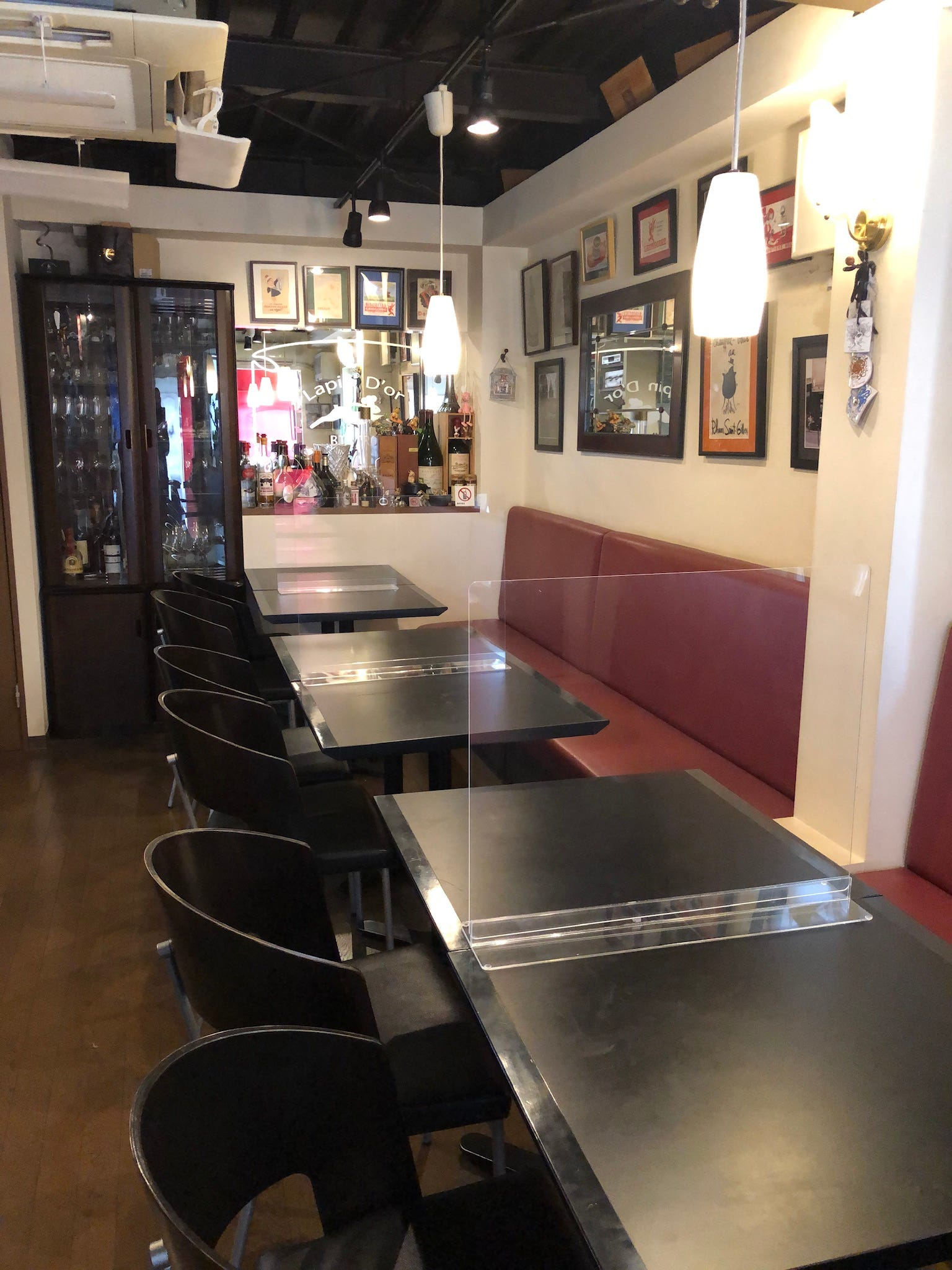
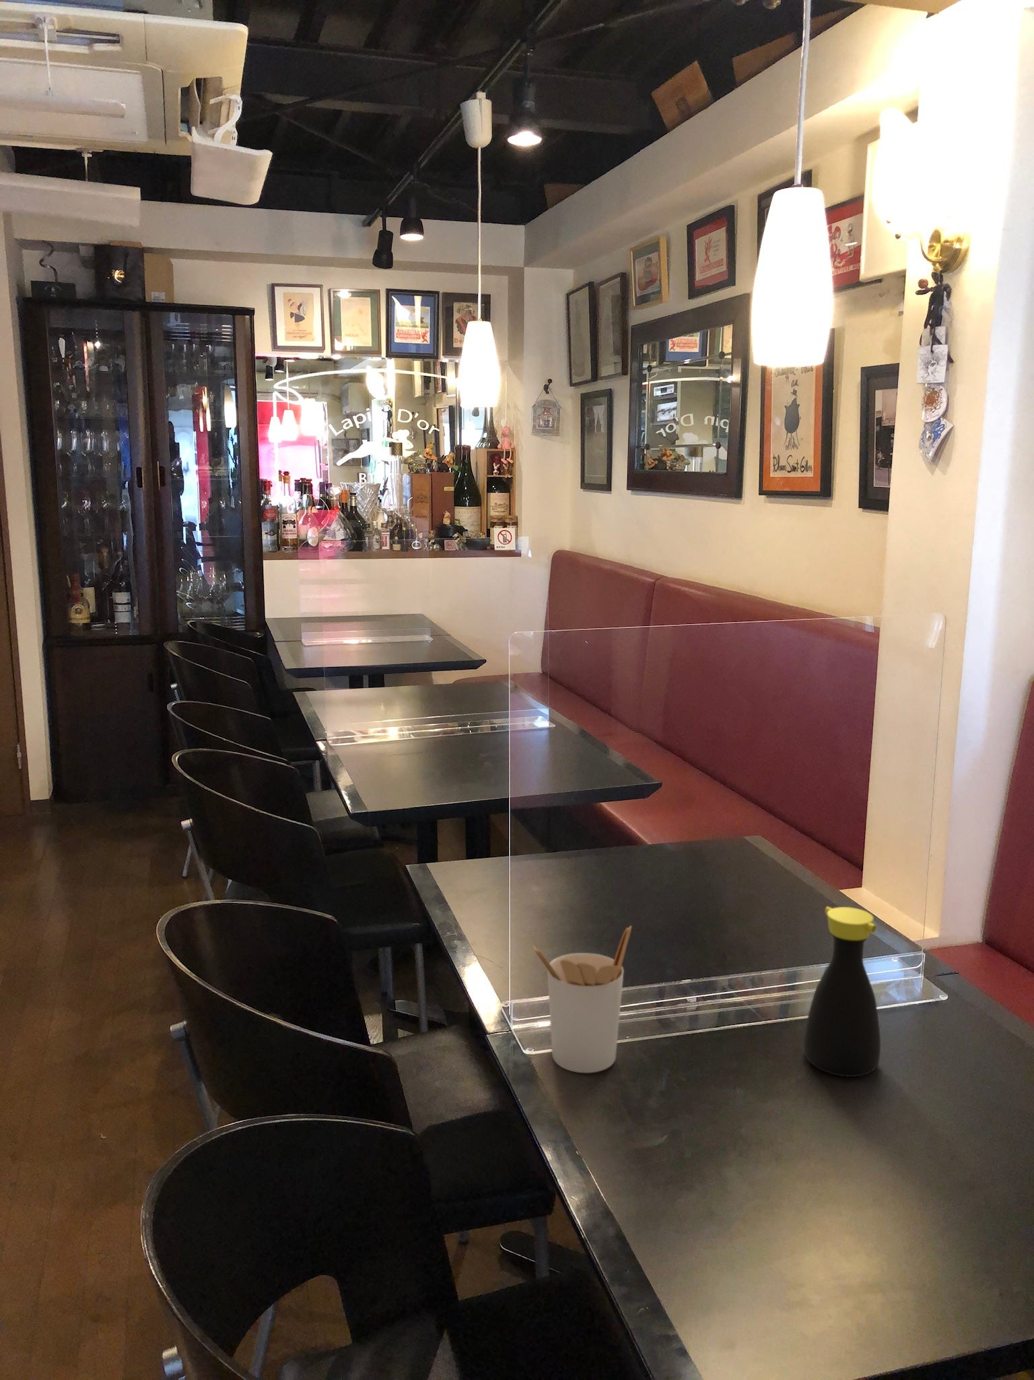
+ utensil holder (587, 1001)
+ bottle (845, 988)
